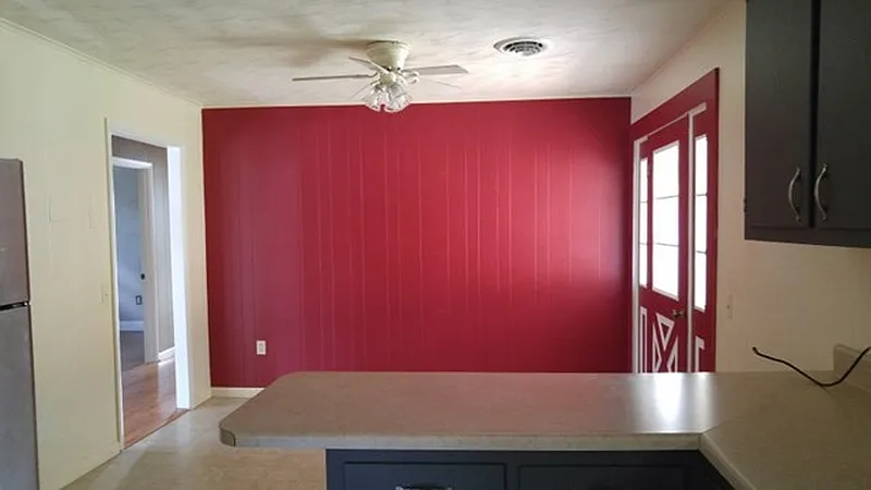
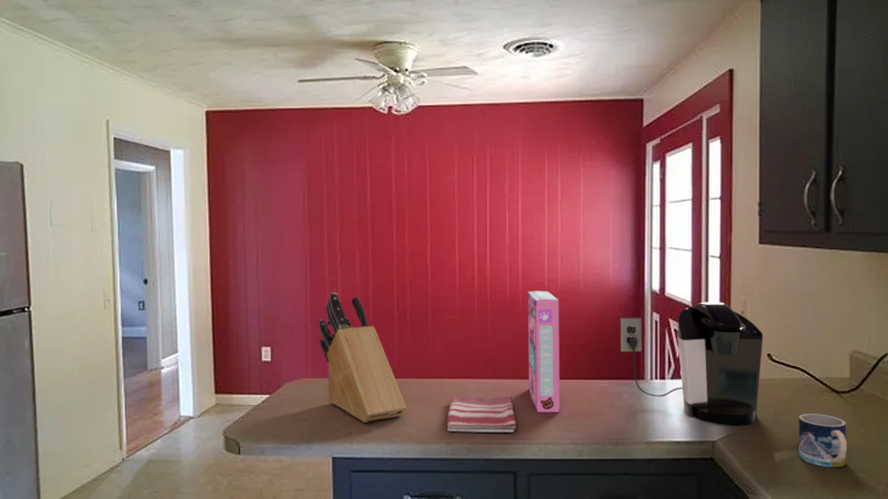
+ mug (826, 442)
+ knife block (357, 350)
+ dish towel (481, 413)
+ coffee maker (694, 358)
+ cereal box (543, 347)
